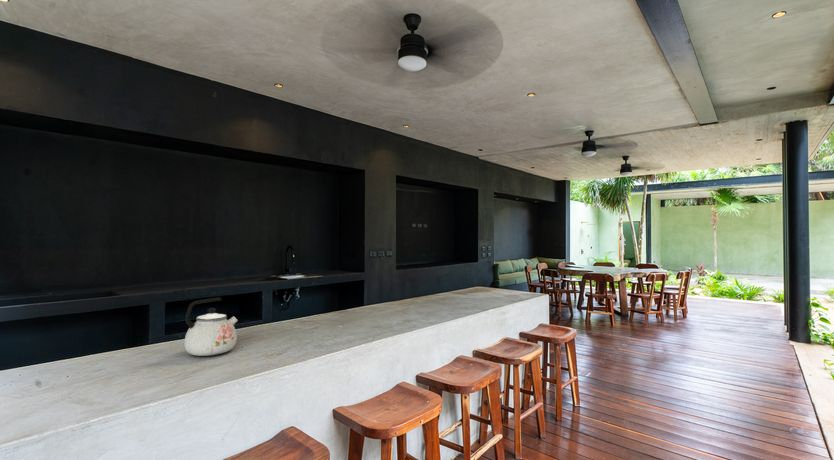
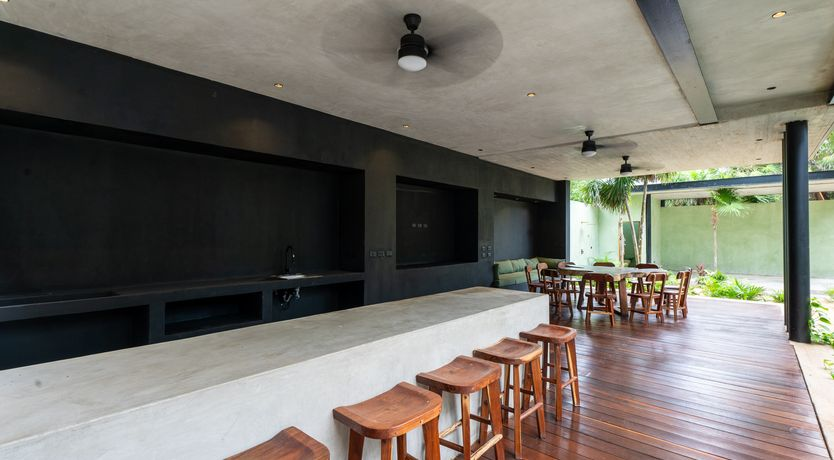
- kettle (212, 324)
